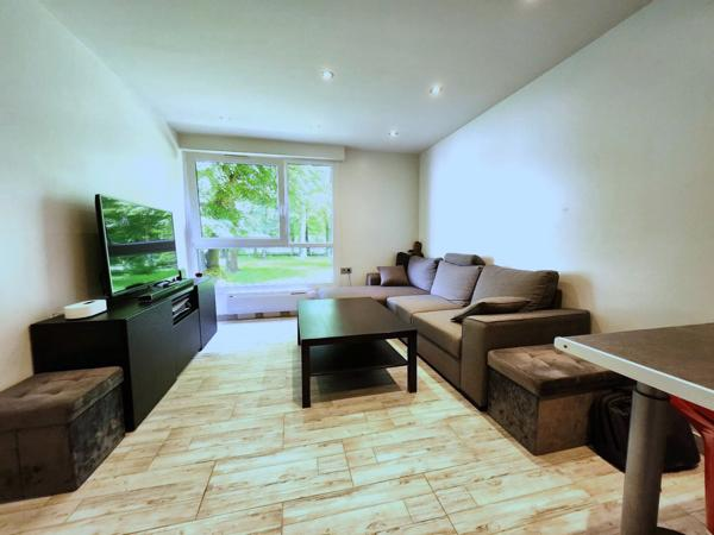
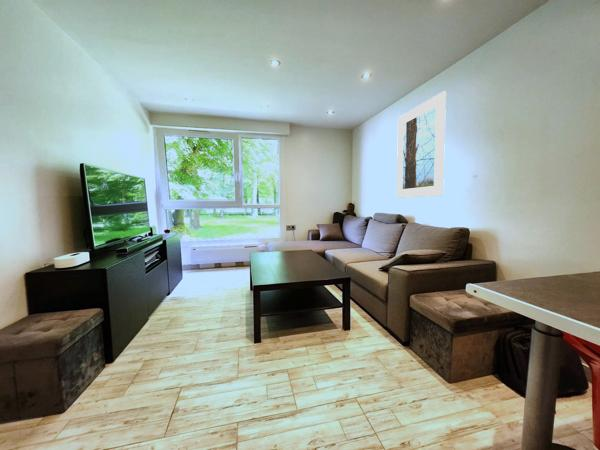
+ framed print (417, 152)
